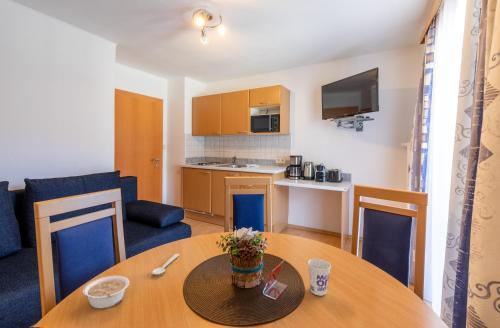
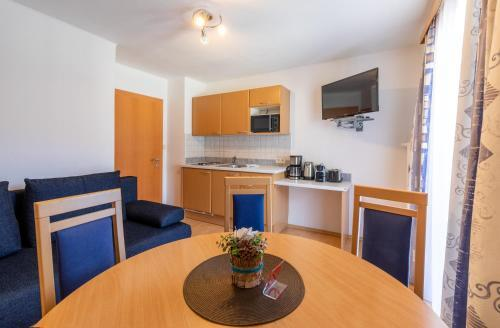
- legume (108, 291)
- cup (318, 277)
- spoon (166, 263)
